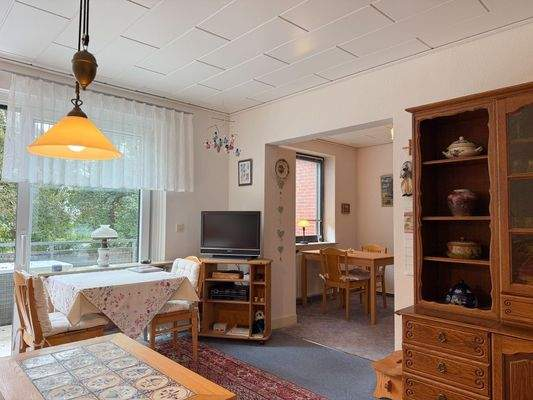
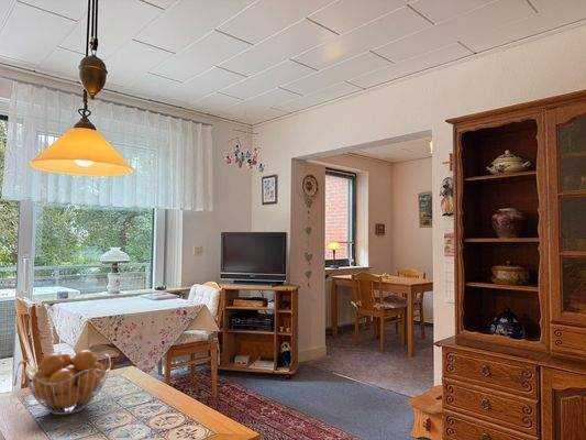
+ fruit basket (69, 380)
